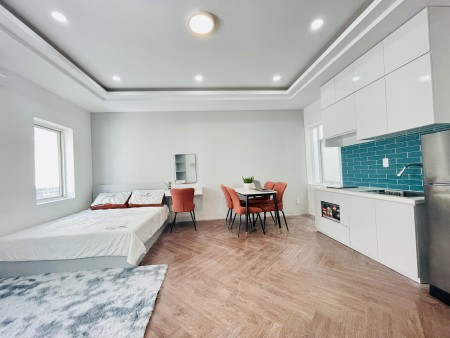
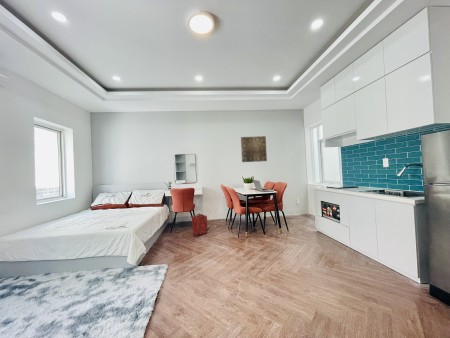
+ backpack (201, 223)
+ wall art (253, 149)
